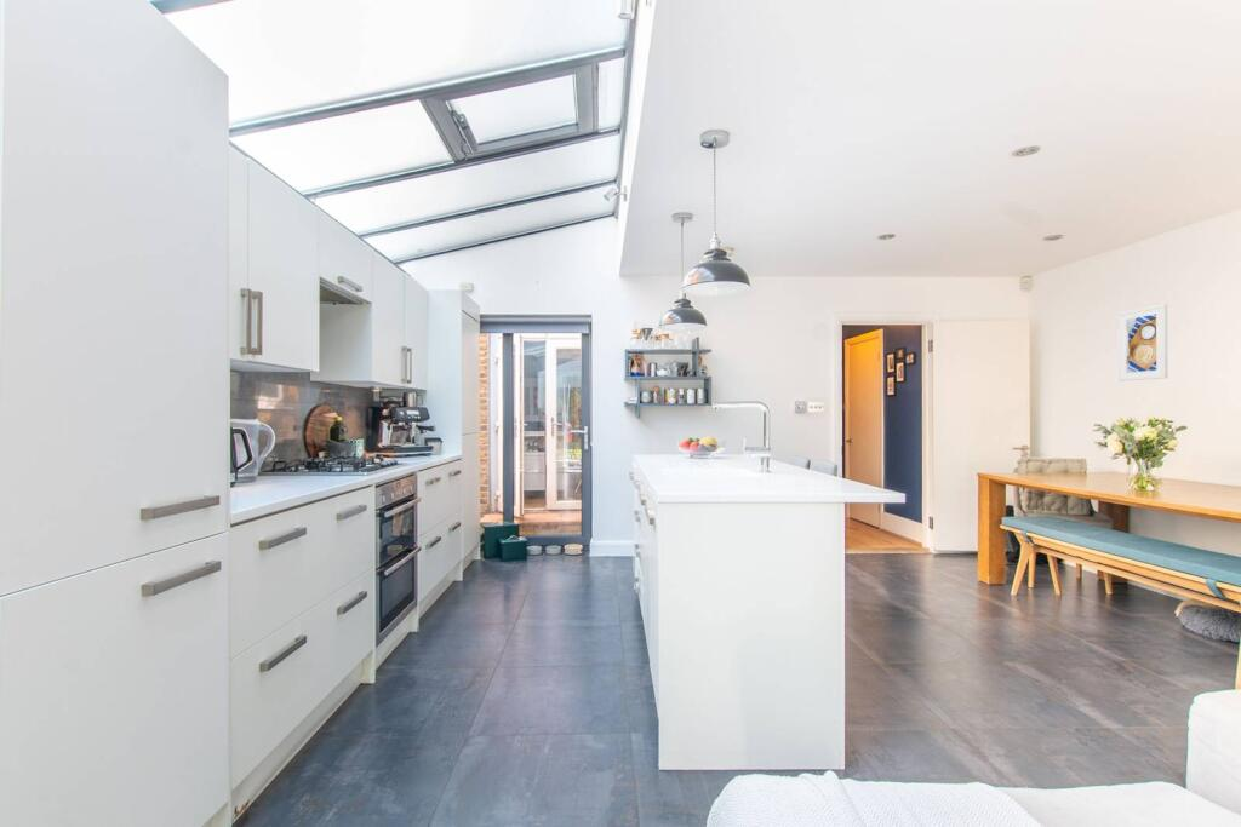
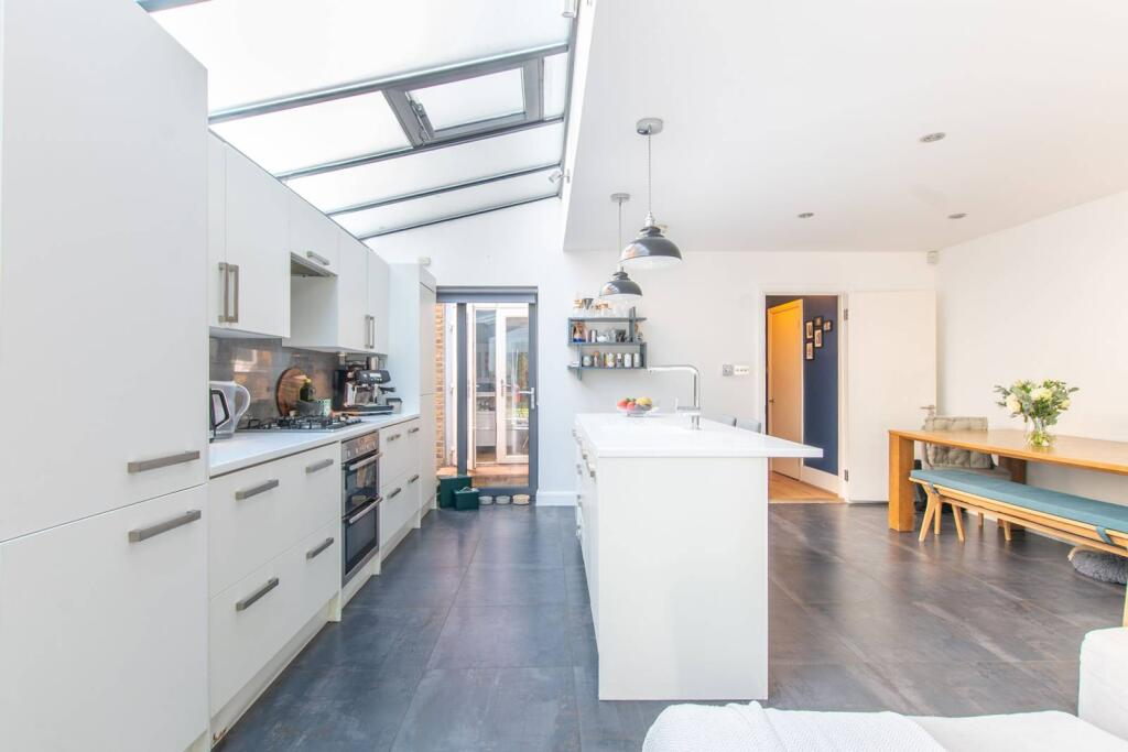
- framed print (1142, 344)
